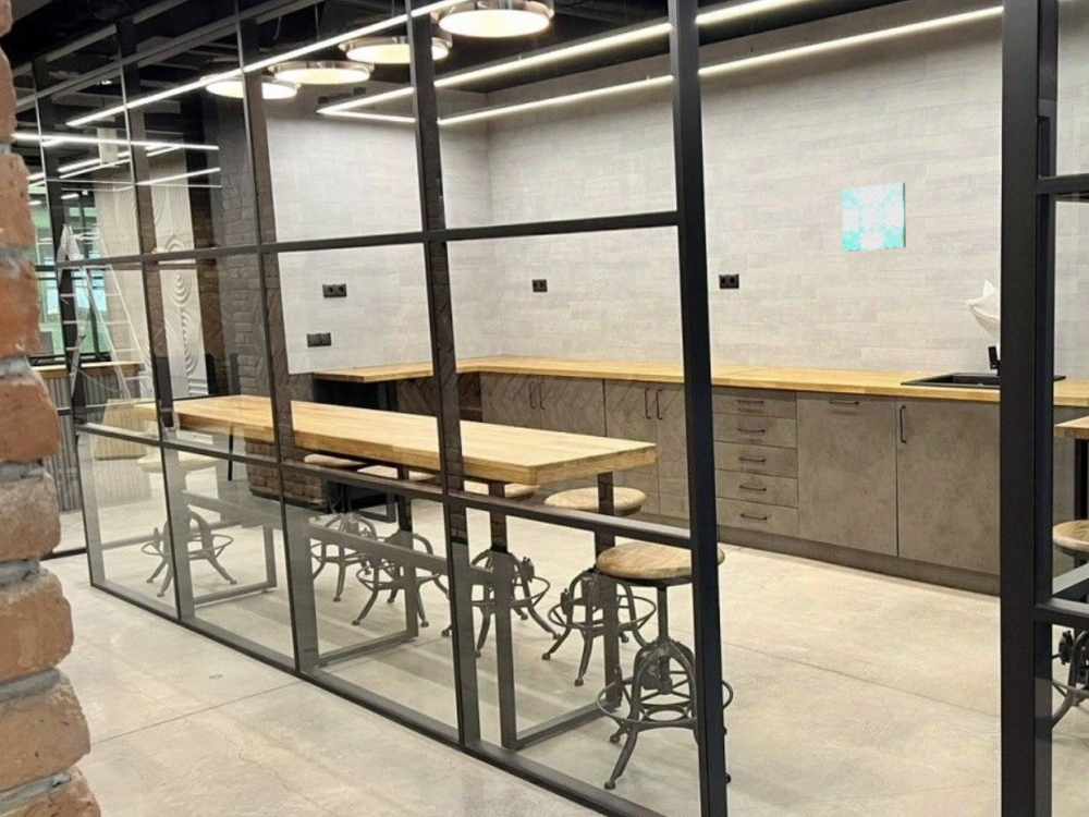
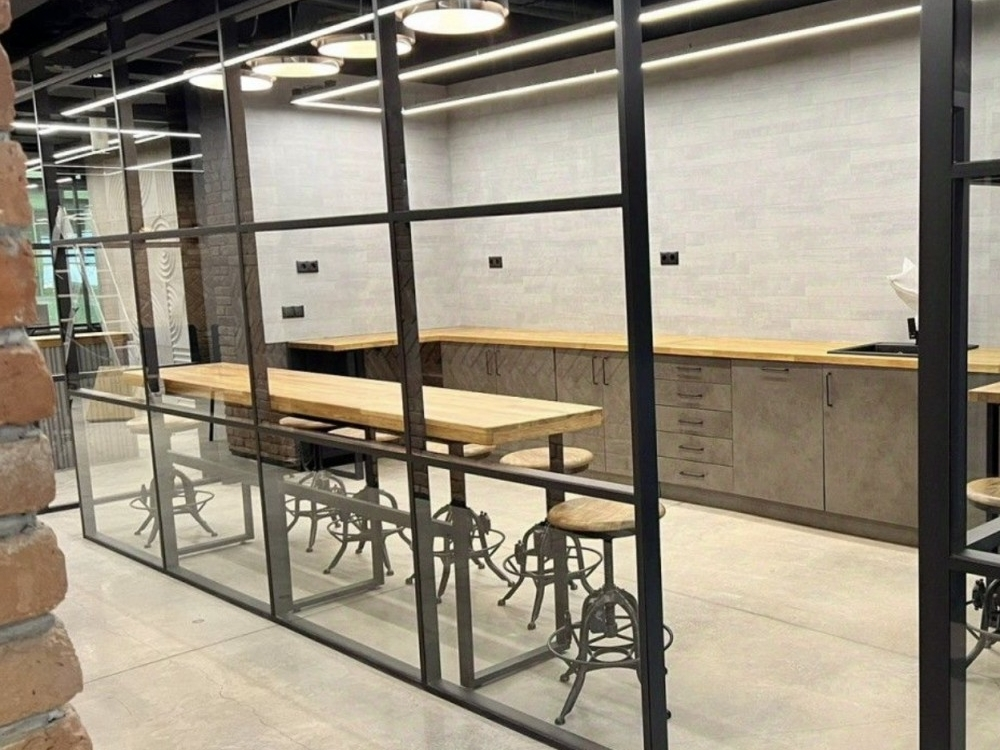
- wall art (872, 218)
